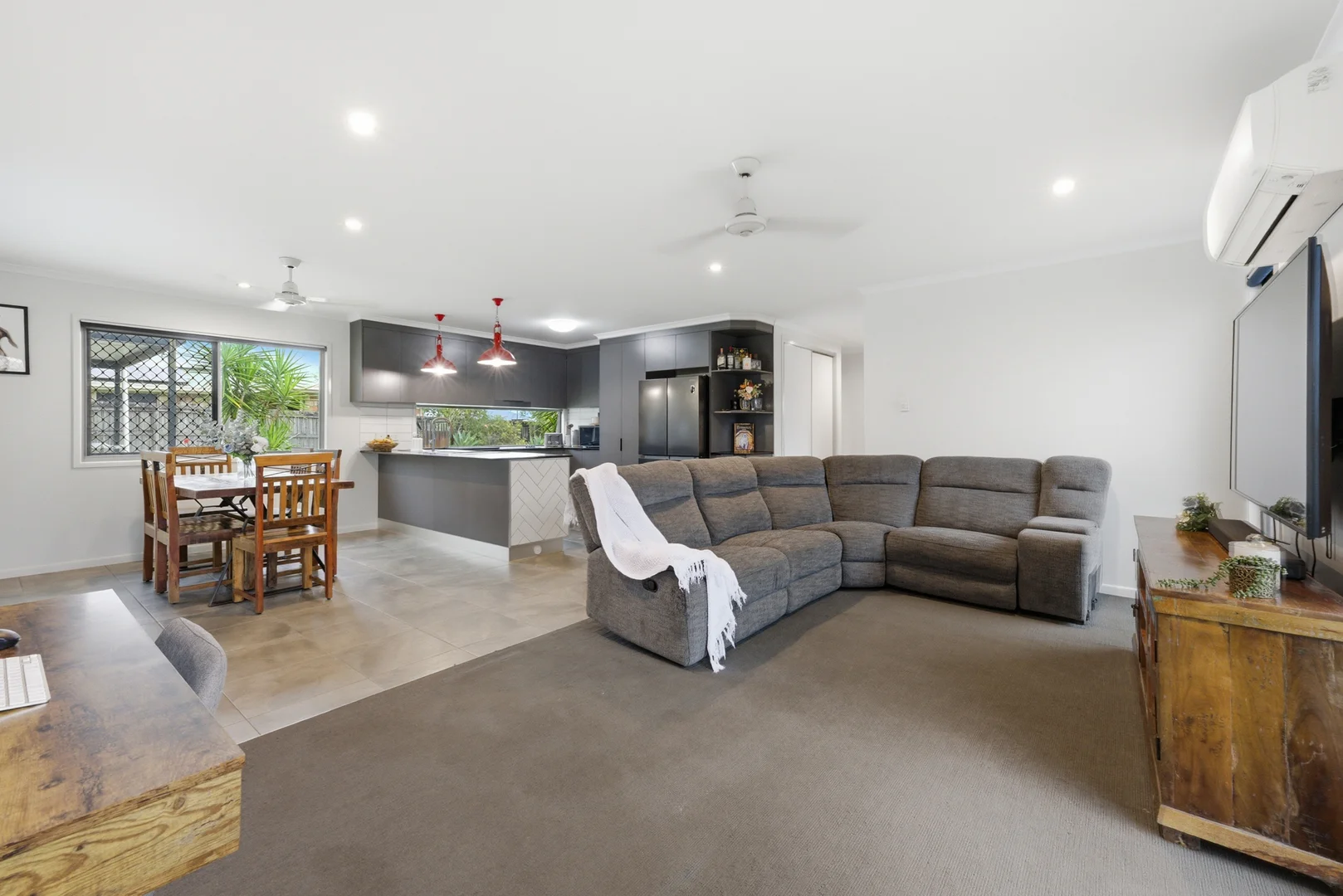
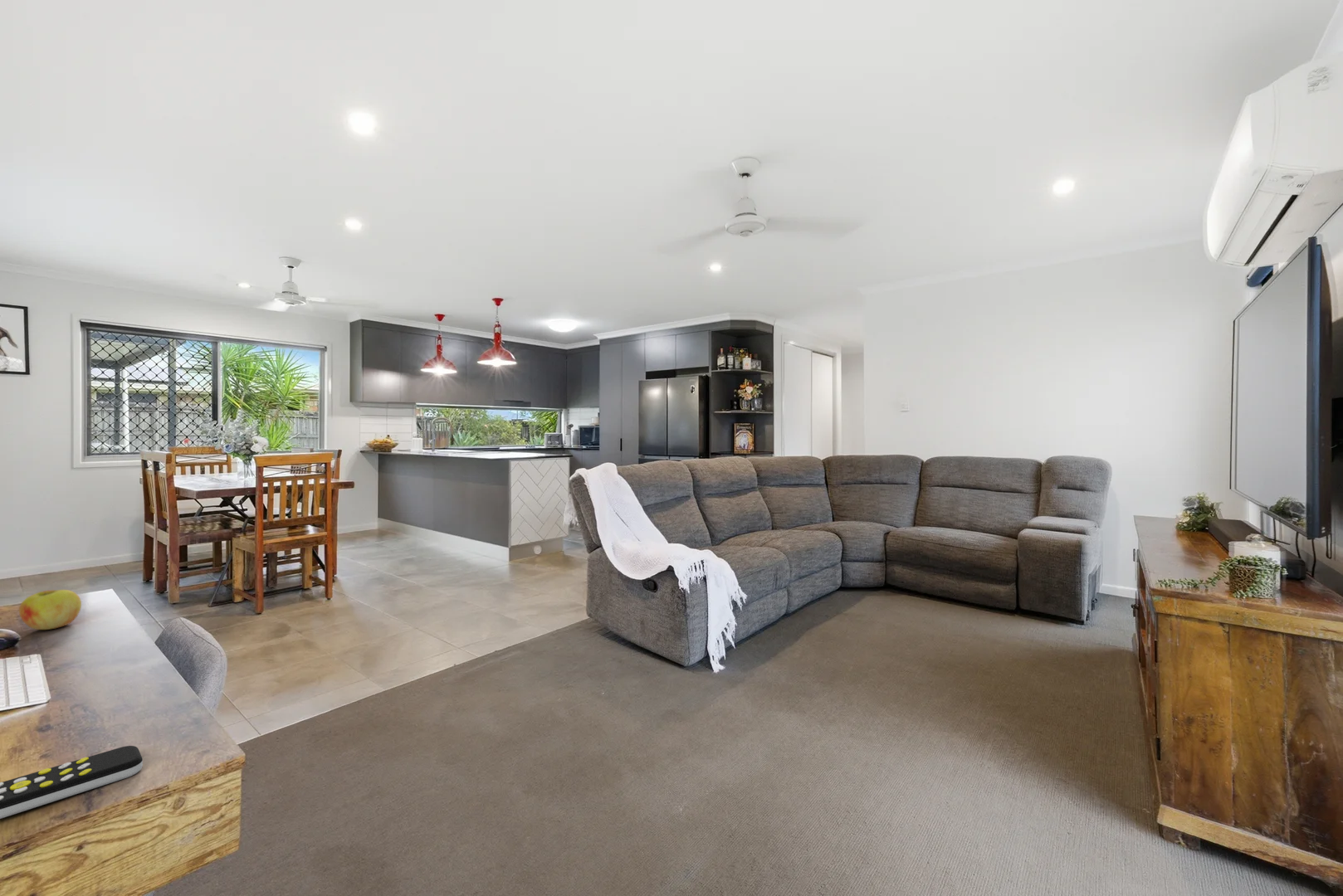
+ apple (51, 609)
+ remote control (66, 779)
